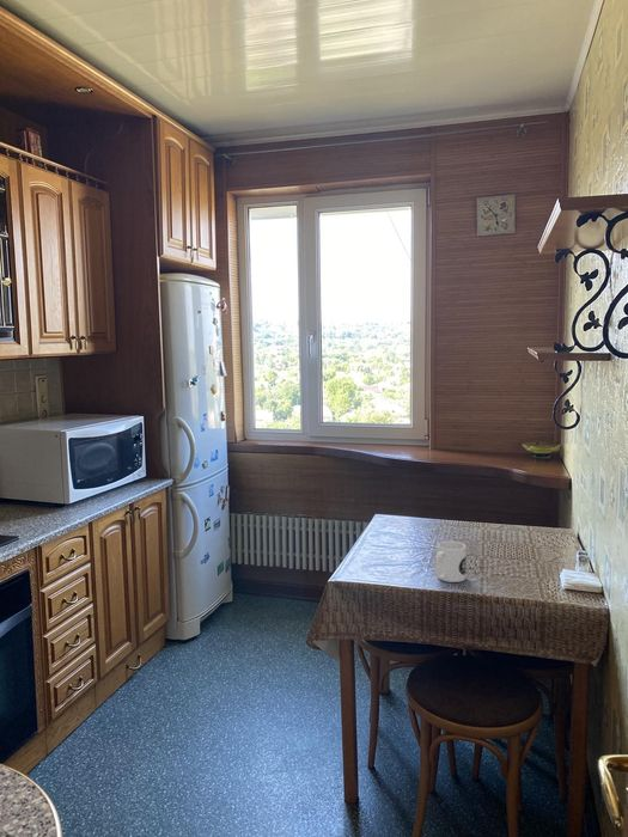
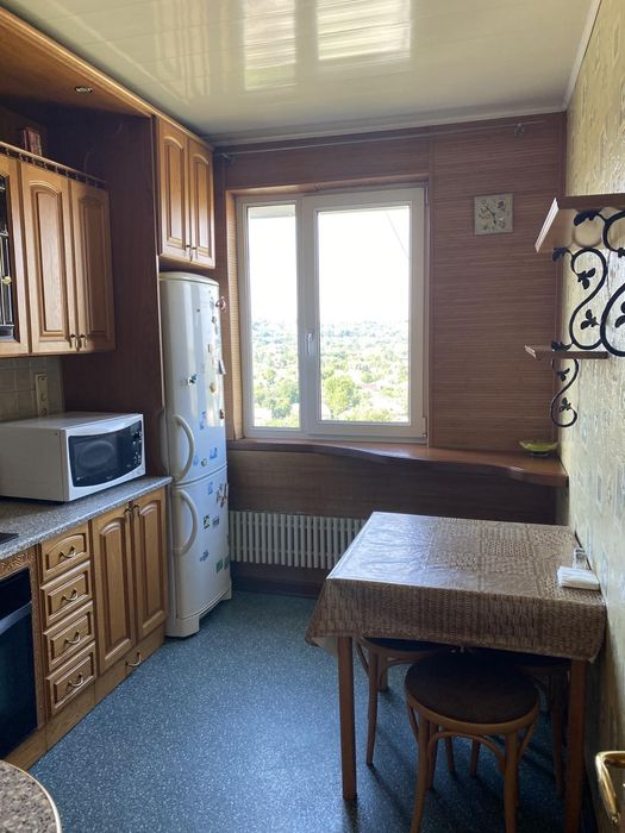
- mug (447, 562)
